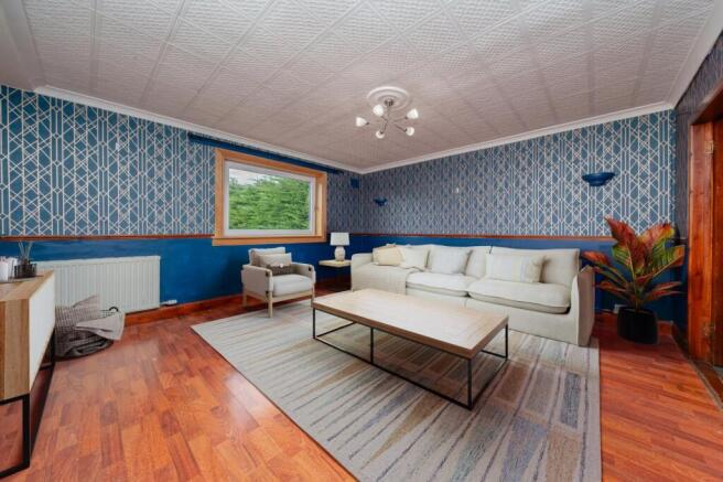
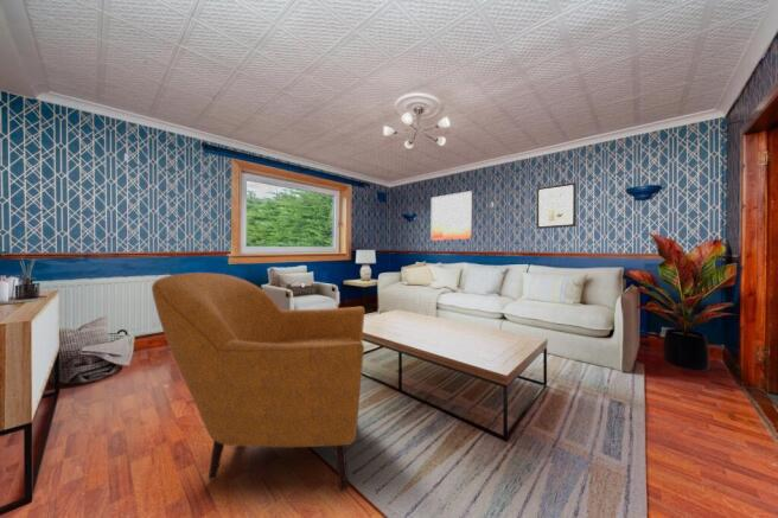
+ armchair (274, 360)
+ wall art (449, 217)
+ wall art (555, 206)
